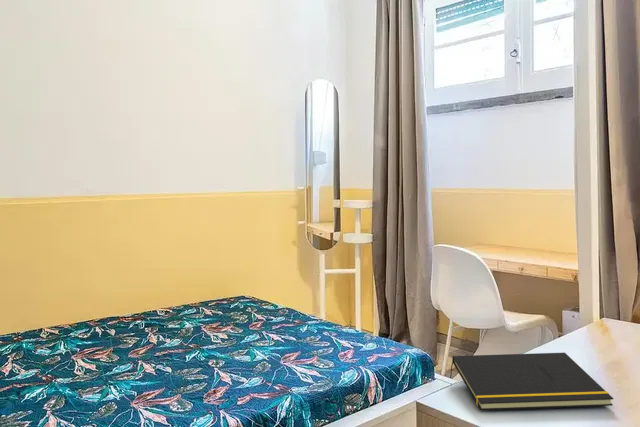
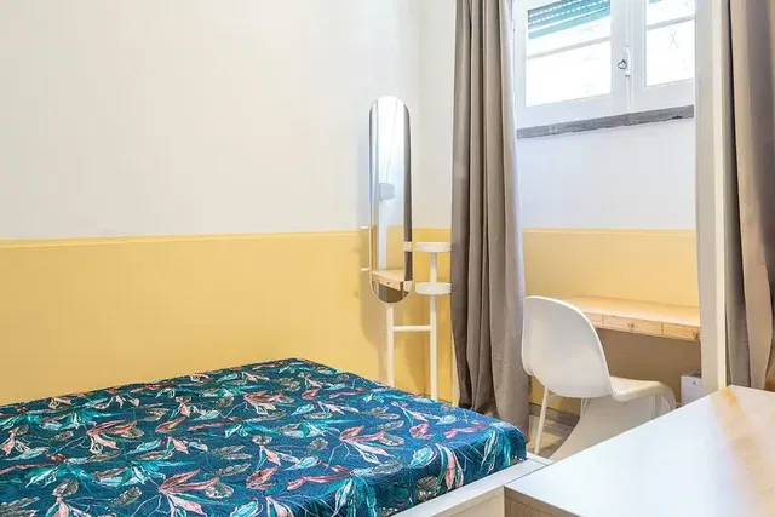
- notepad (526, 378)
